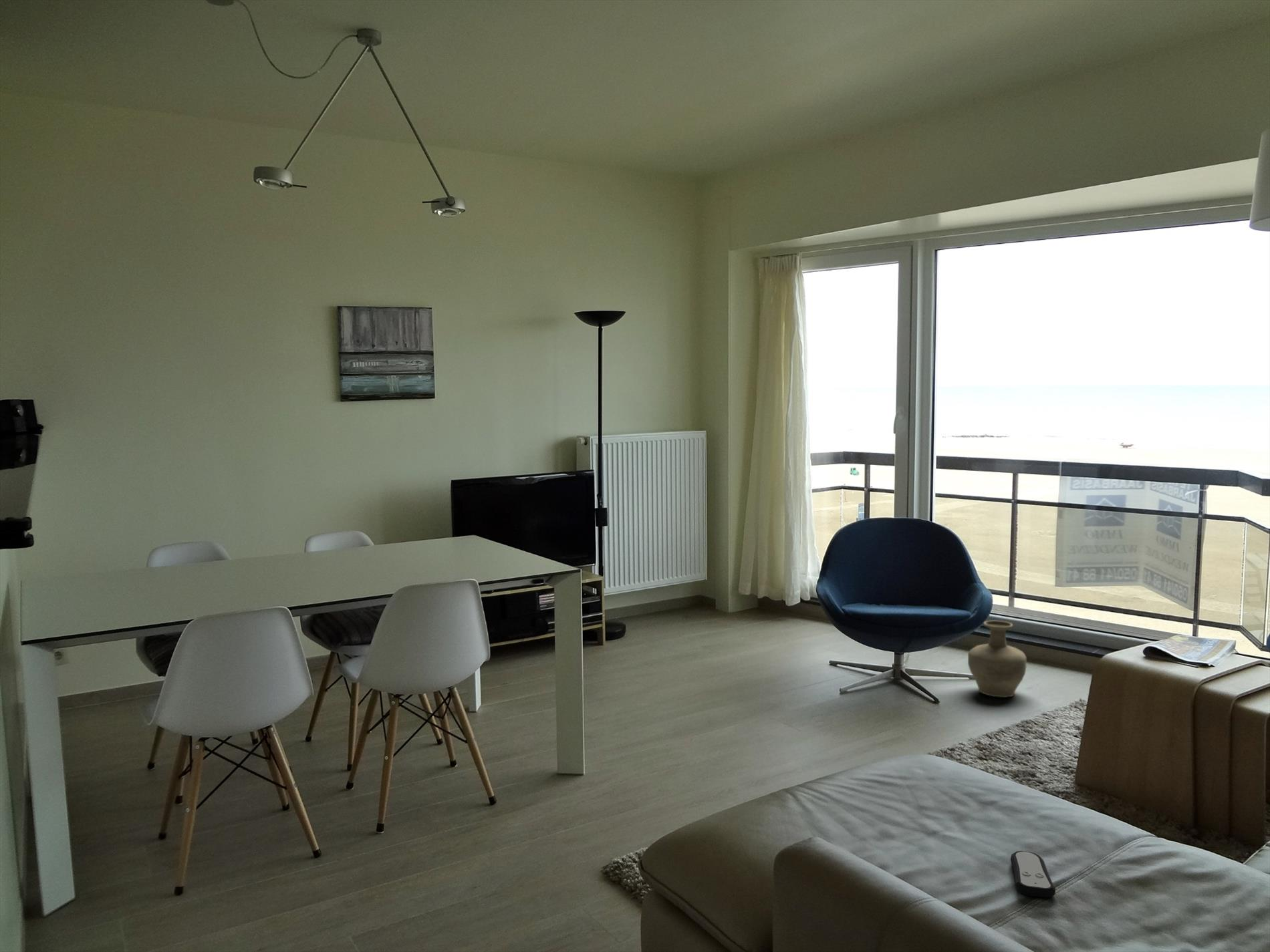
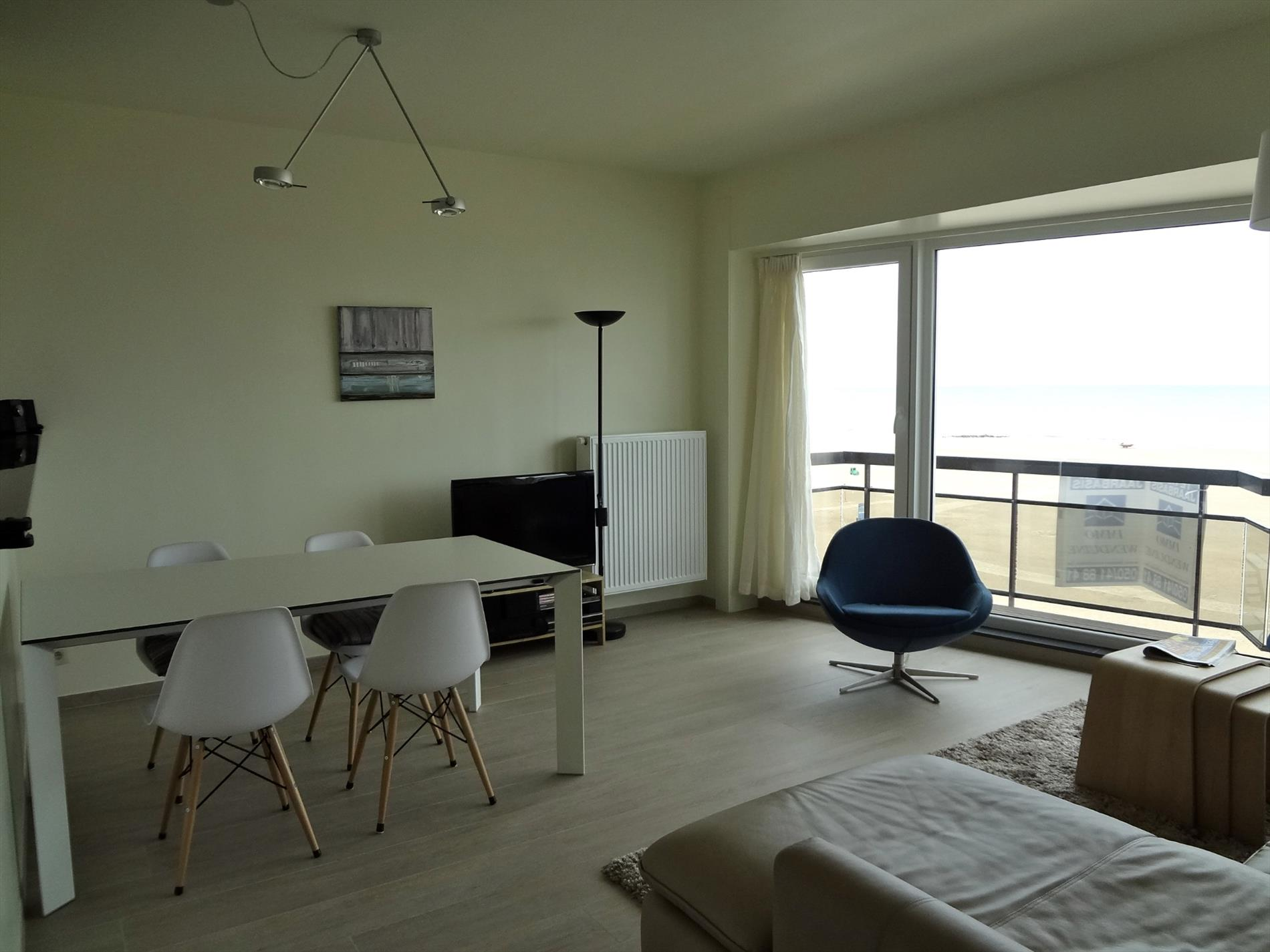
- remote control (1031, 872)
- vase (997, 658)
